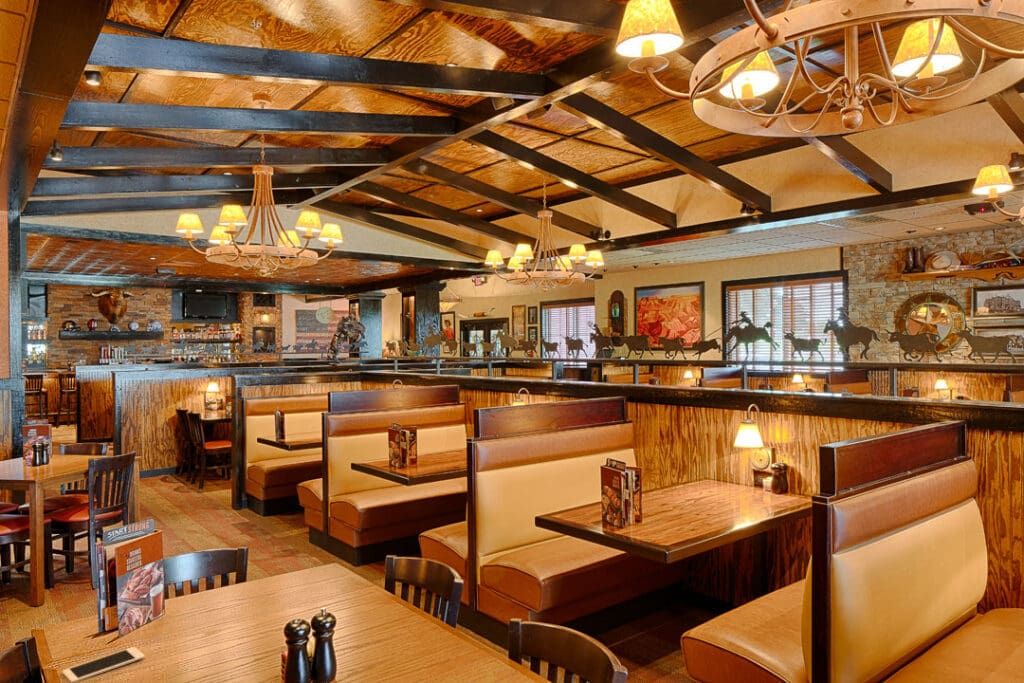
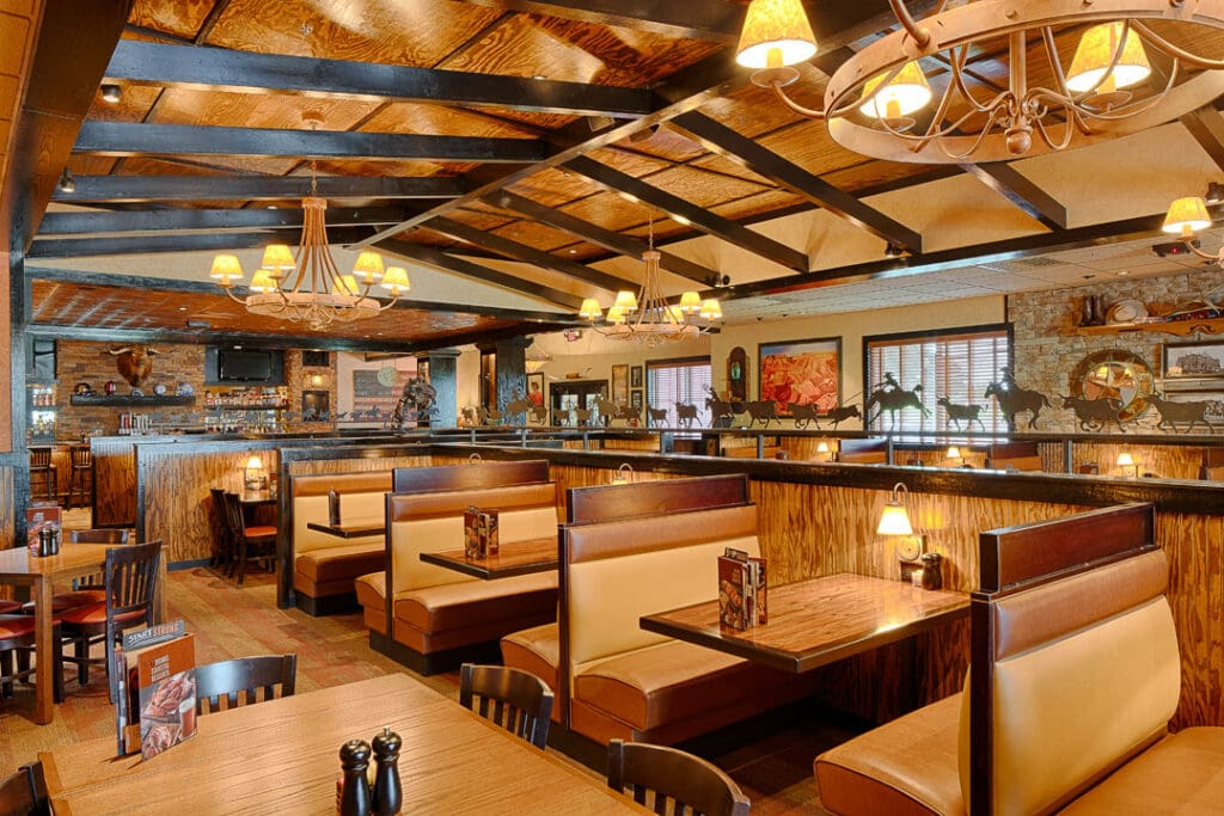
- cell phone (104, 664)
